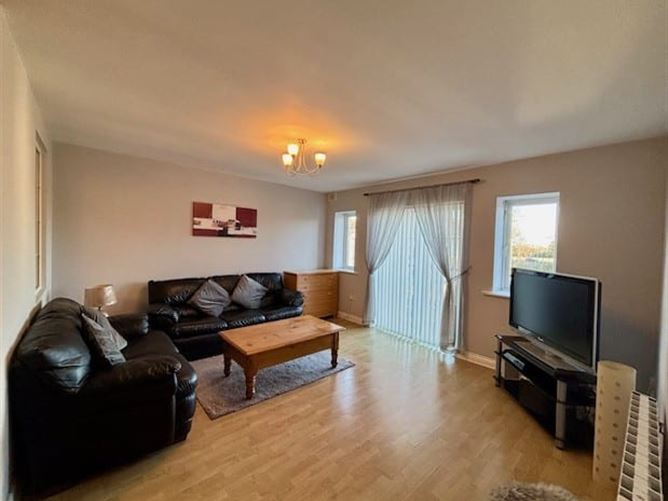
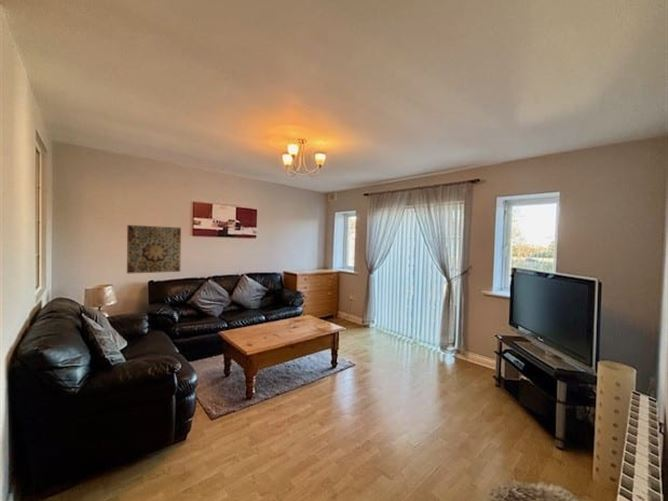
+ wall art (155, 249)
